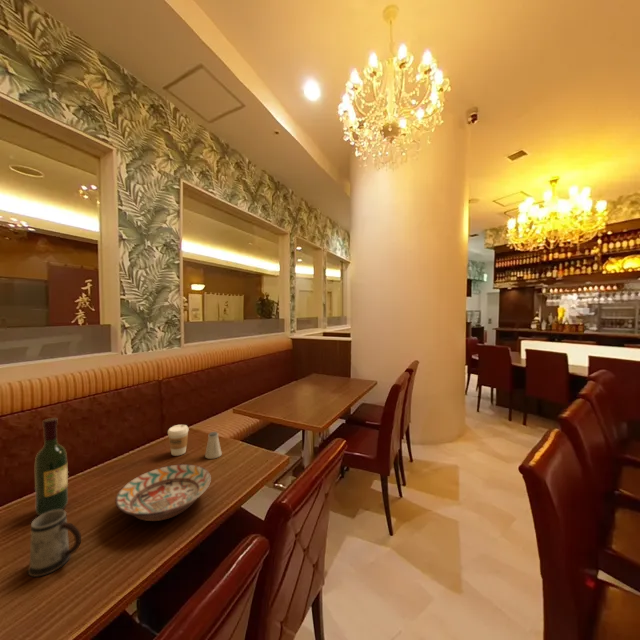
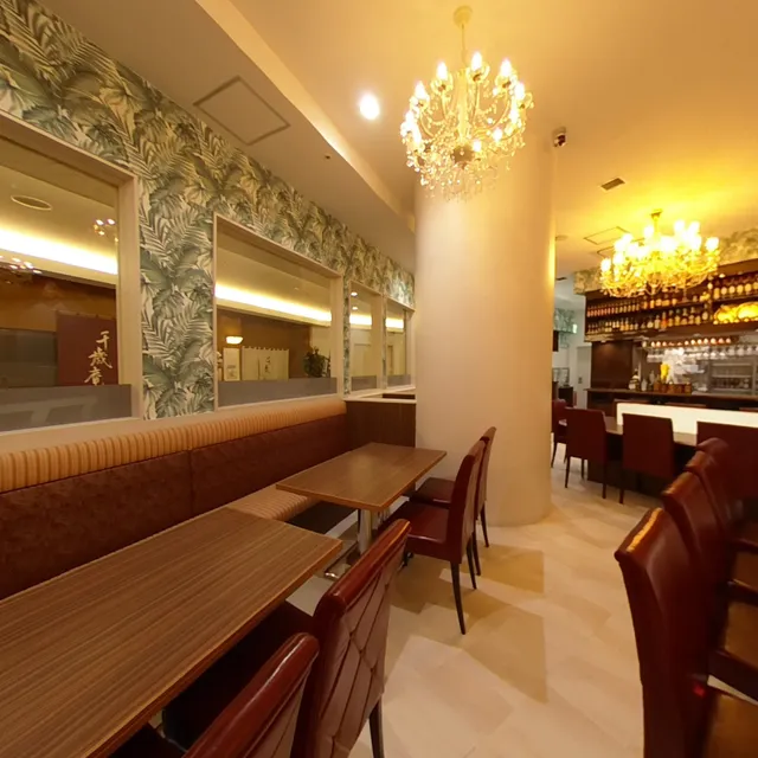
- decorative bowl (166, 496)
- mug (56, 540)
- wine bottle (51, 465)
- coffee cup (178, 439)
- saltshaker (213, 444)
